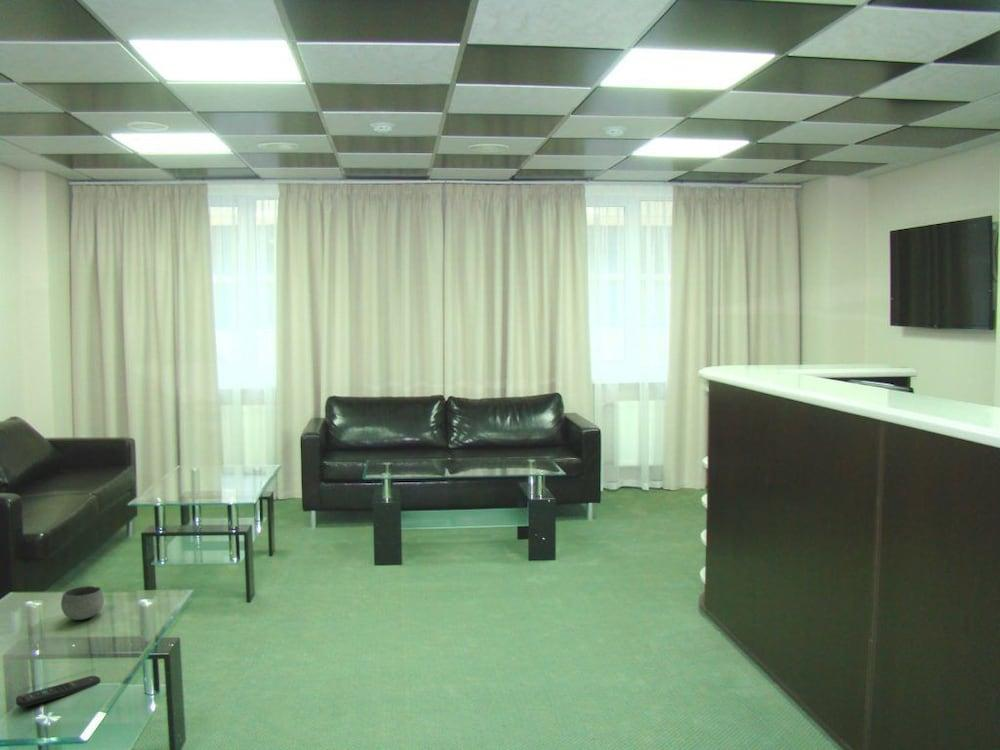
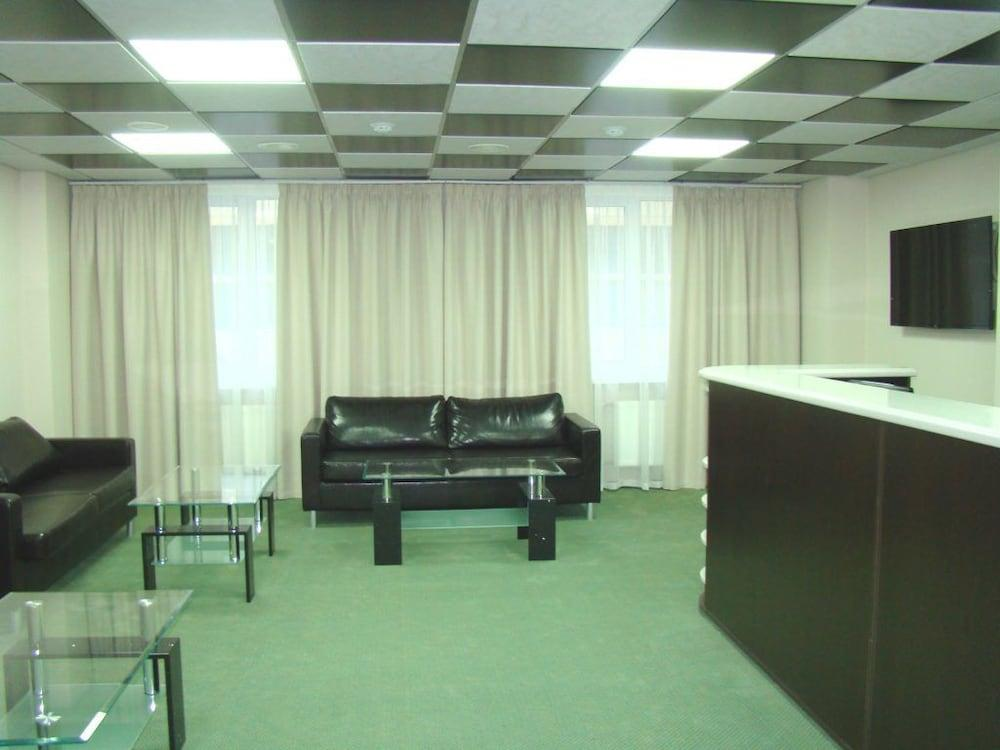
- bowl (83, 604)
- remote control (59, 690)
